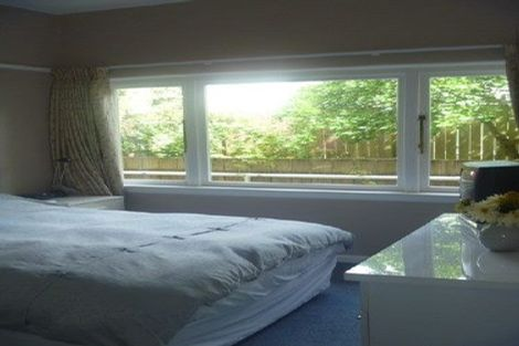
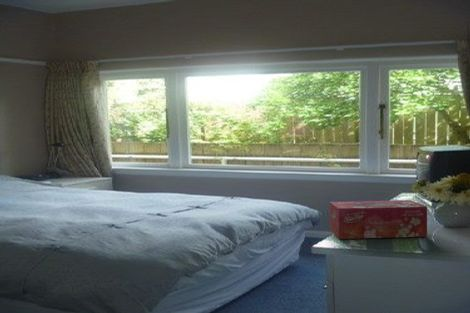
+ tissue box (376, 218)
